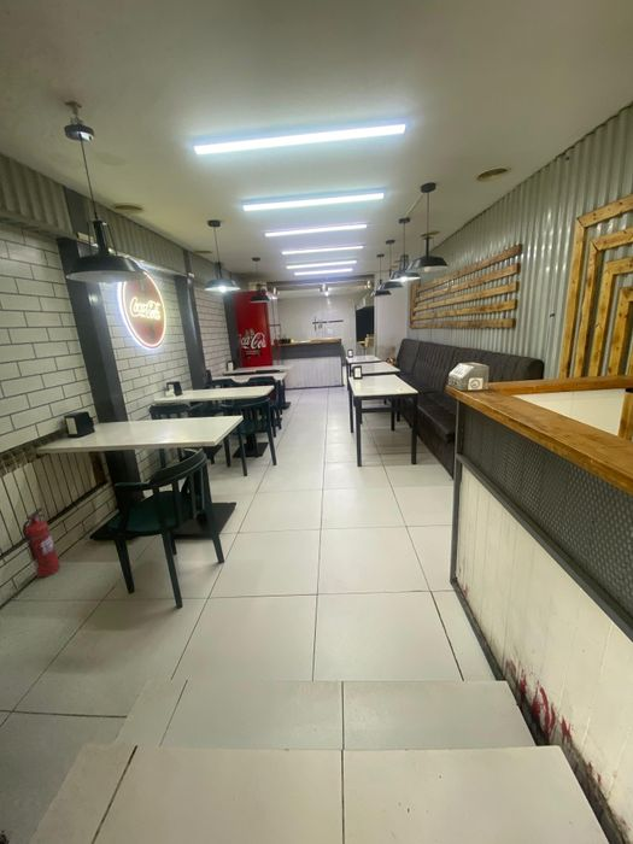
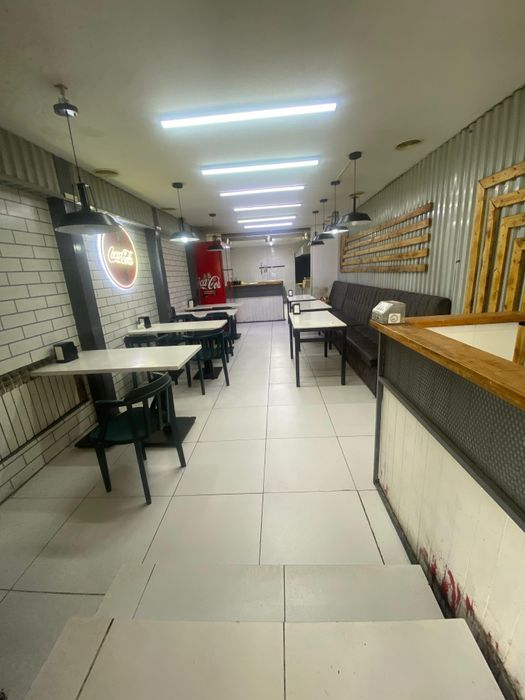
- fire extinguisher (40, 543)
